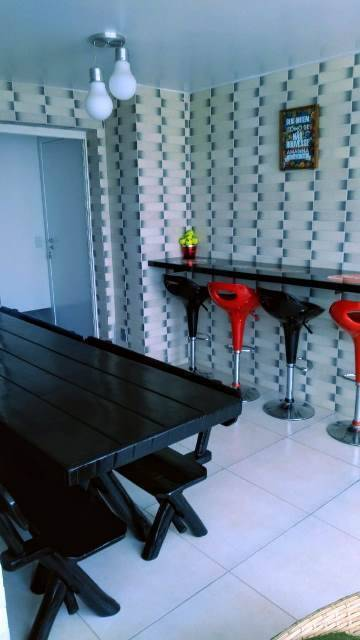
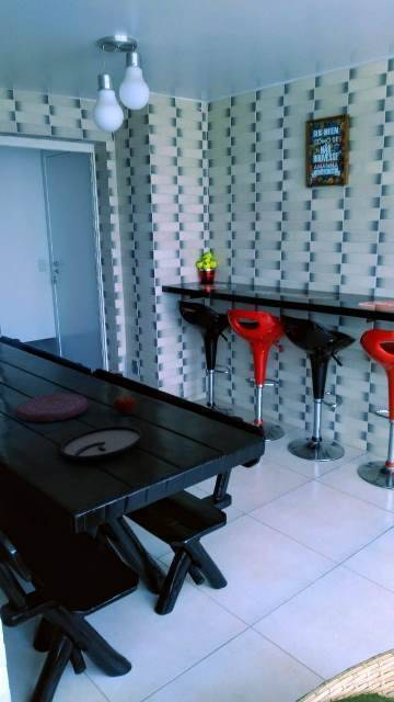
+ plate (102, 441)
+ plate (53, 406)
+ fruit (125, 404)
